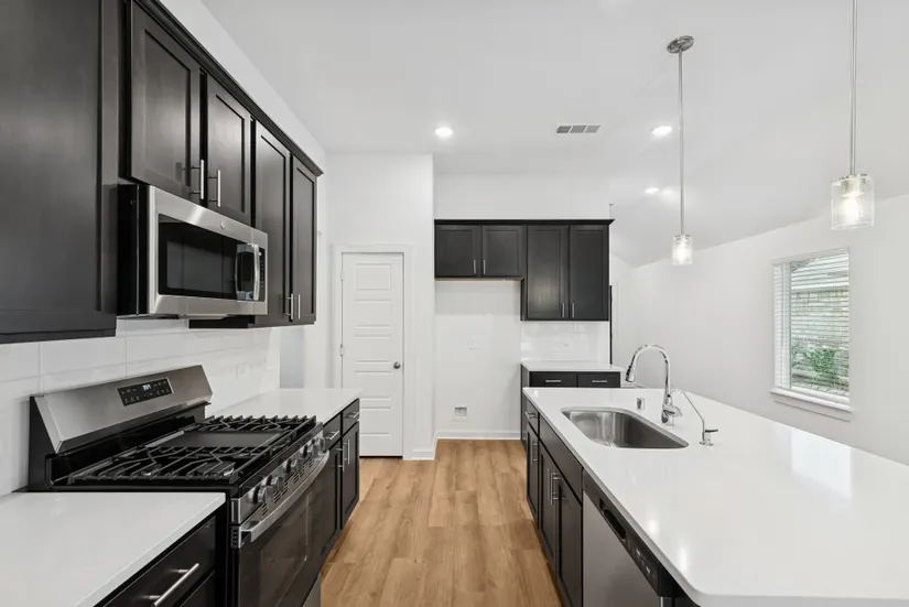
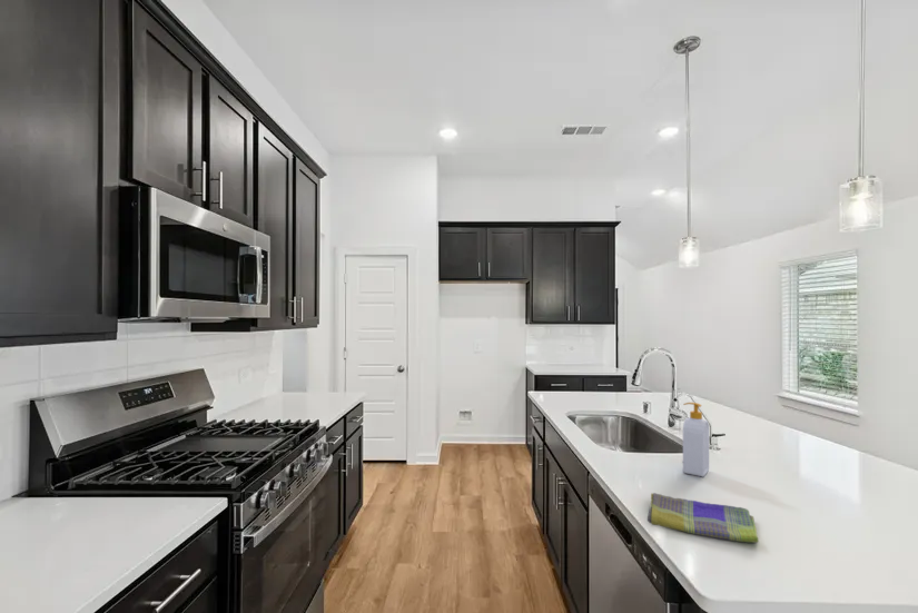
+ soap bottle (694, 437)
+ dish towel (699, 515)
